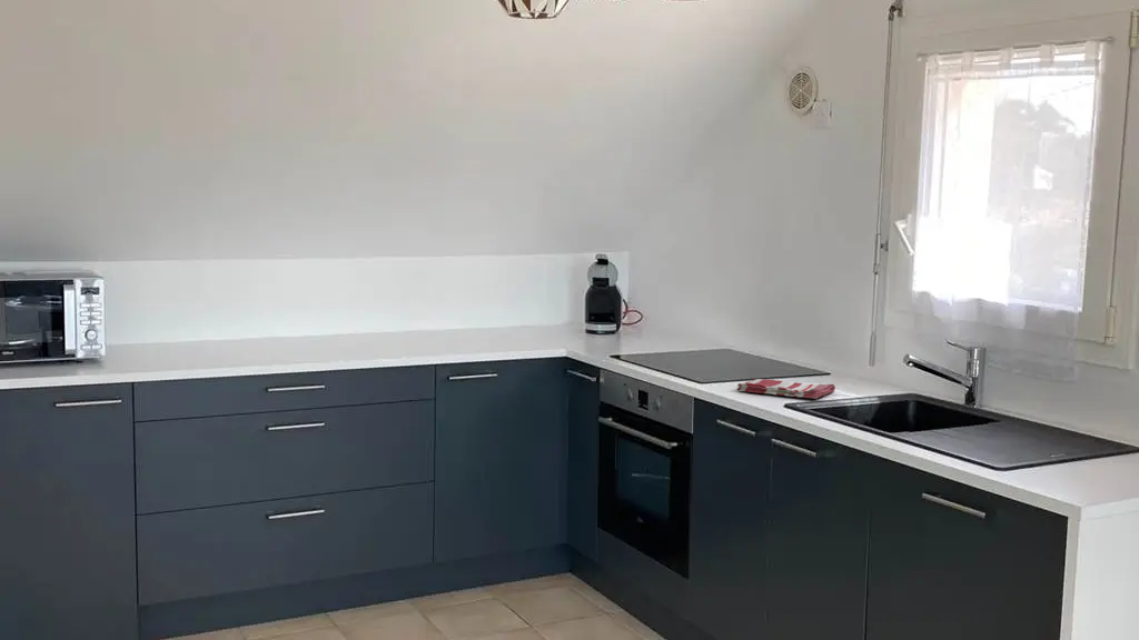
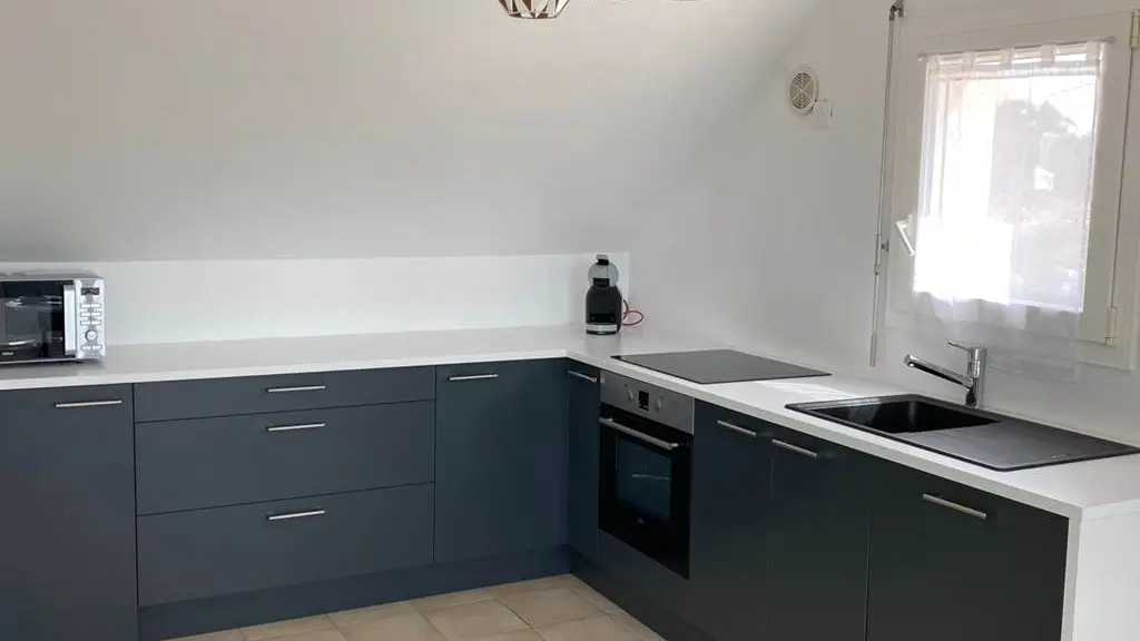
- dish towel (785, 387)
